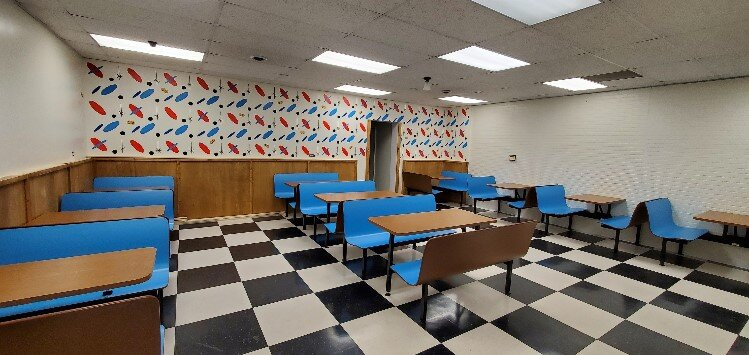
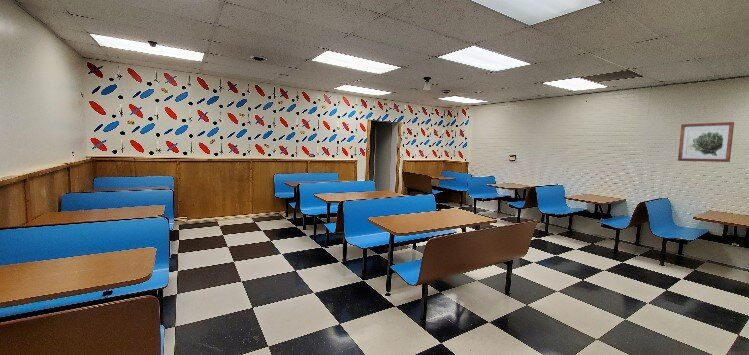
+ wall art (704, 142)
